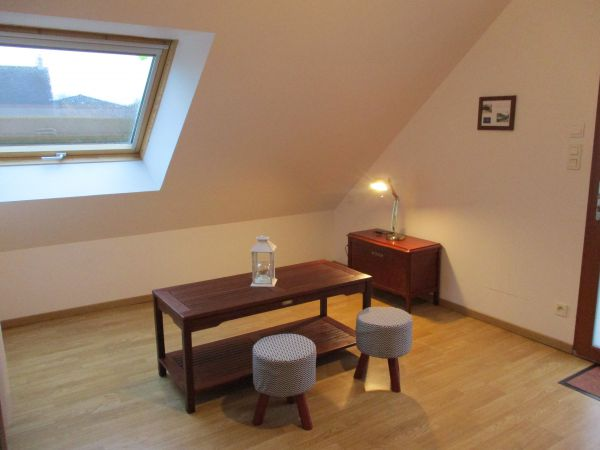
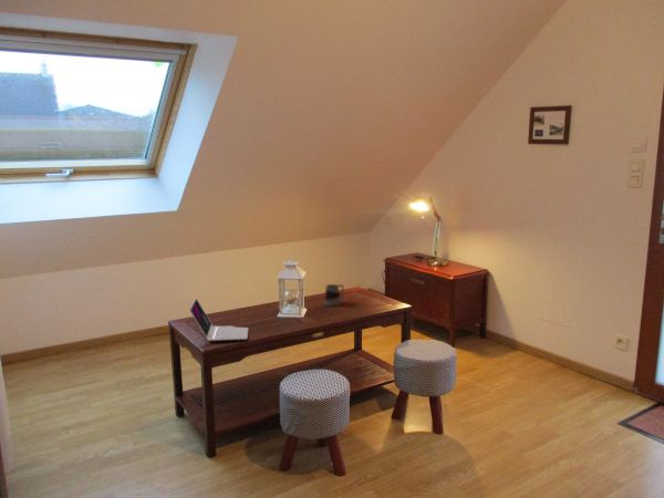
+ laptop (219, 326)
+ mug (334, 294)
